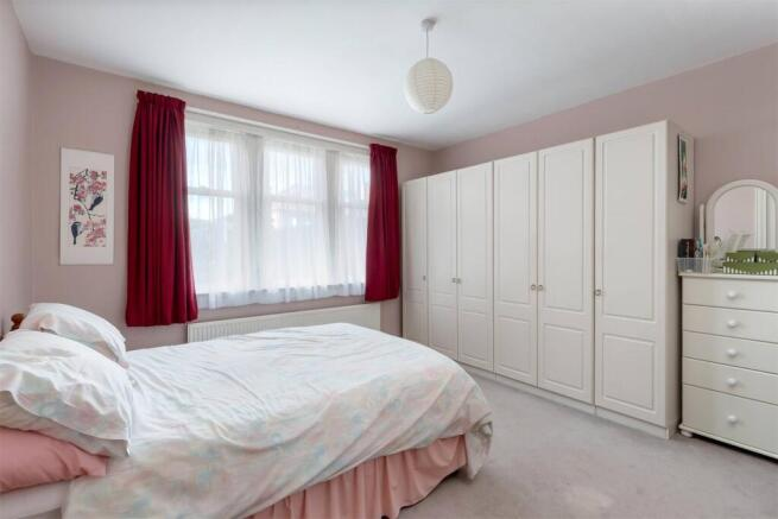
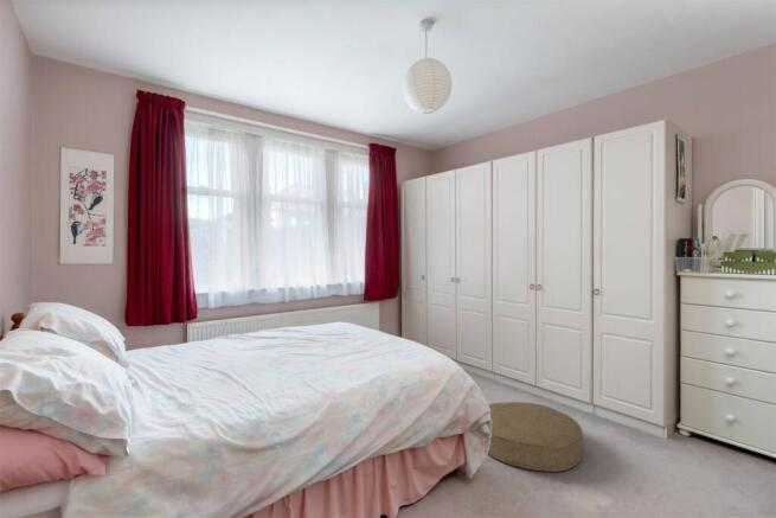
+ footstool (527, 429)
